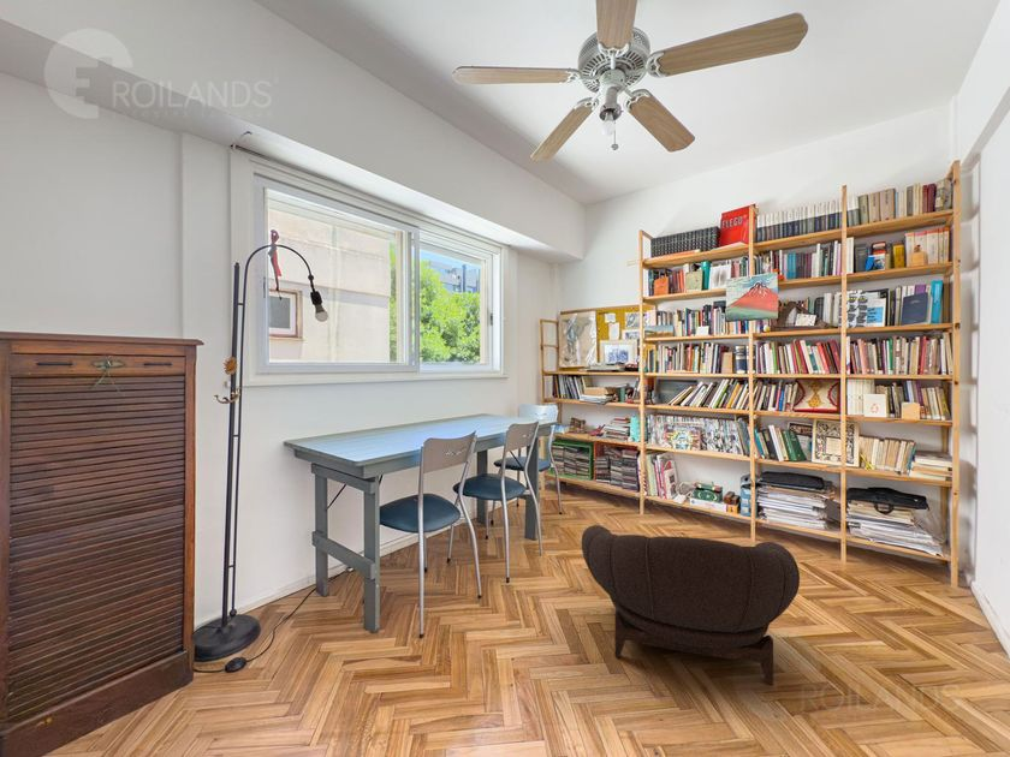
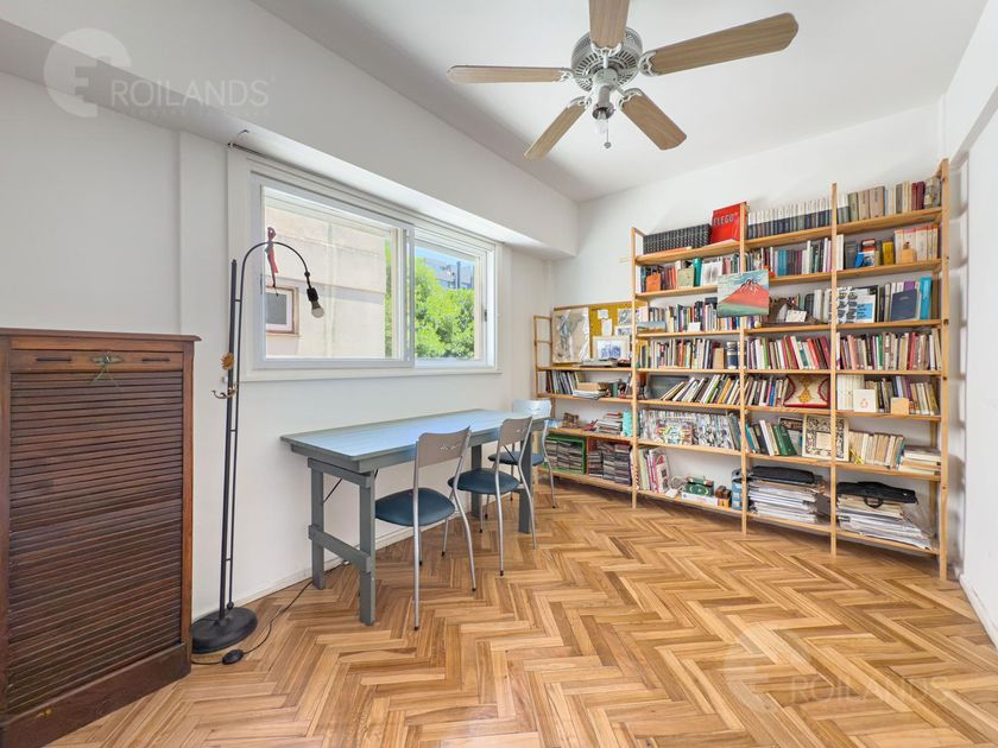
- armchair (687, 586)
